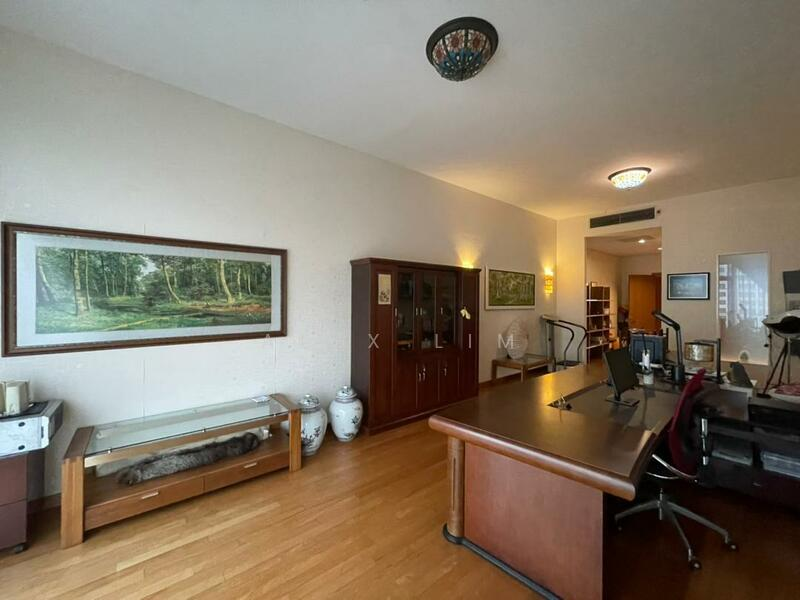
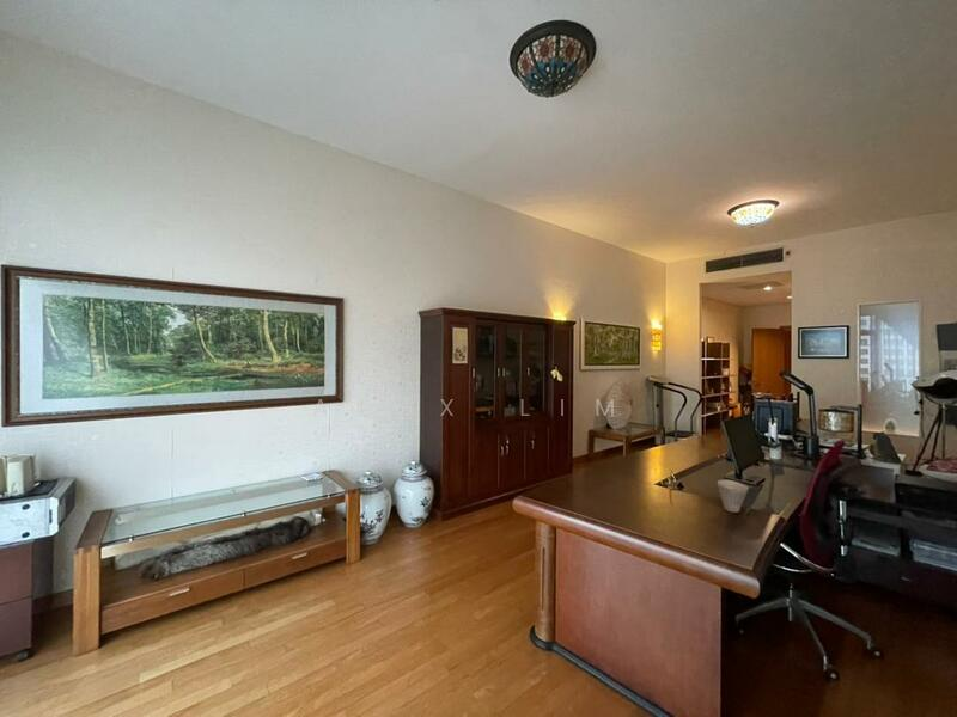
+ cup (732, 497)
